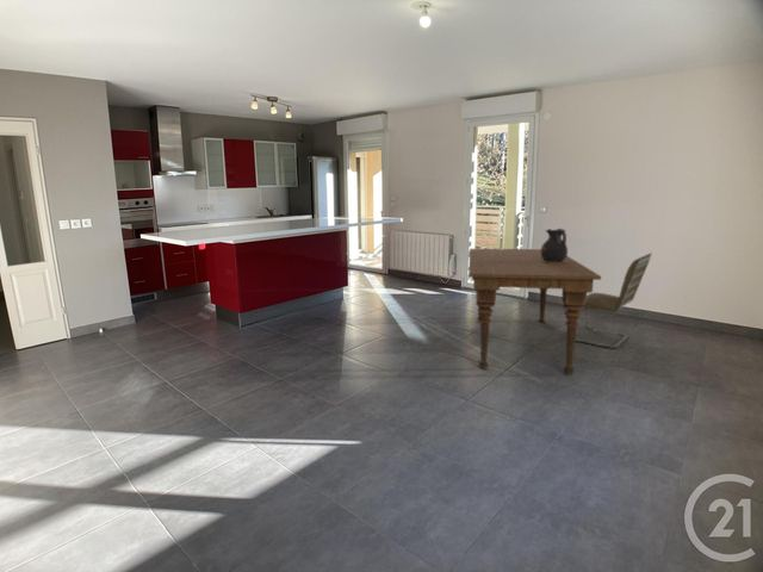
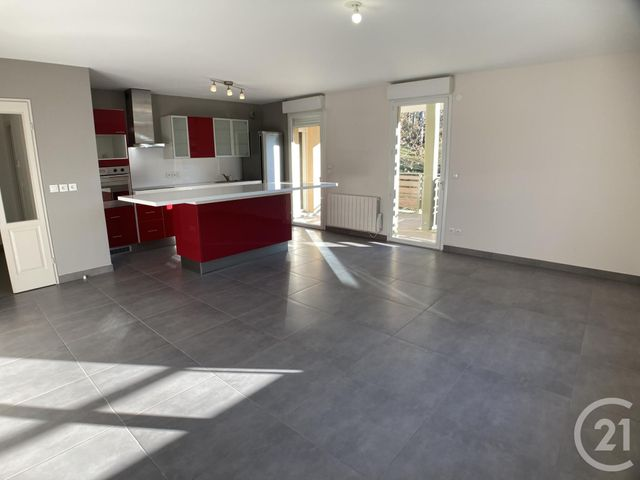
- dining table (519, 287)
- chair (609, 297)
- ceramic jug (554, 244)
